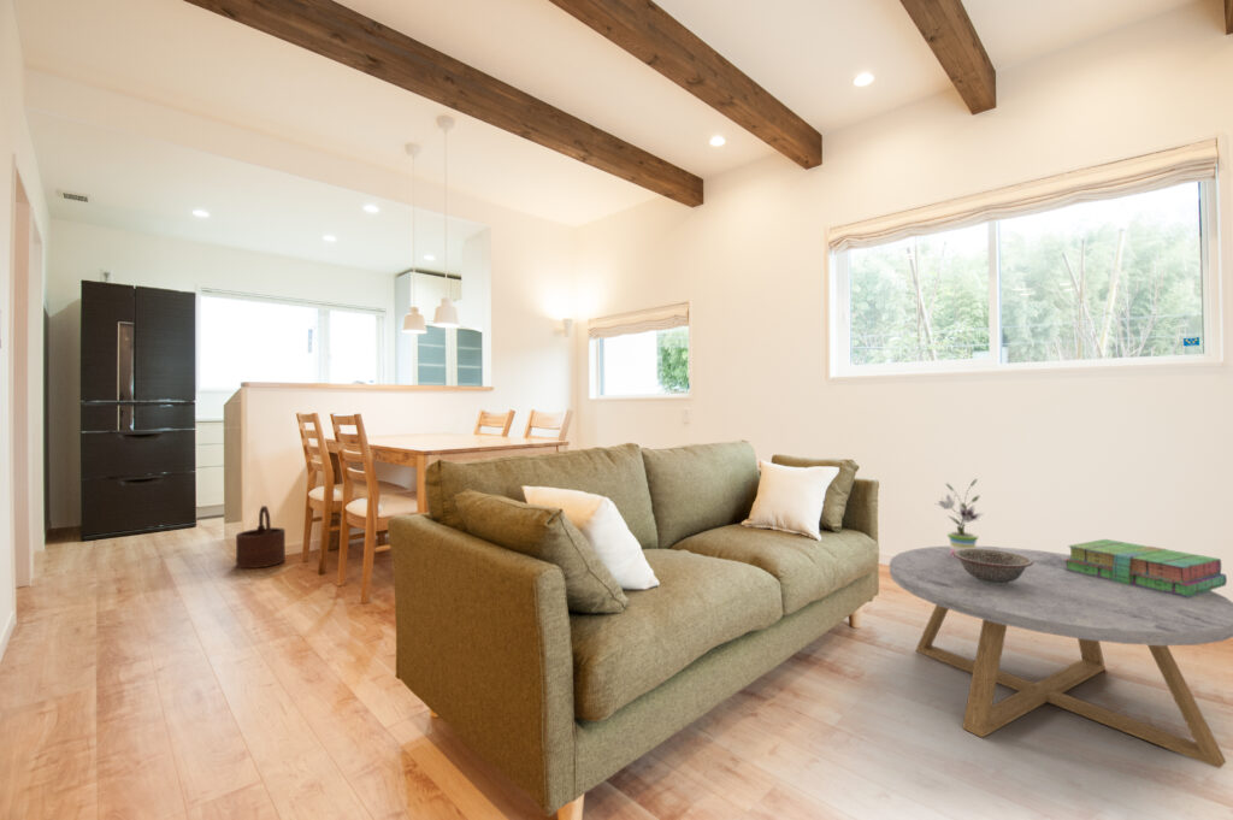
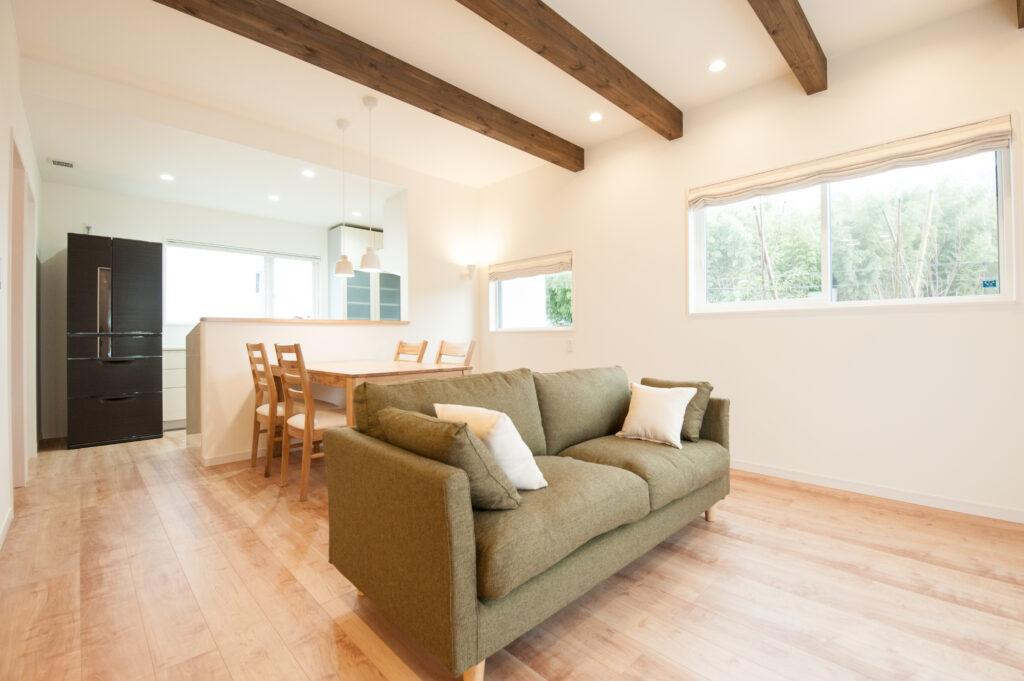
- potted plant (958, 515)
- coffee table (1043, 632)
- decorative bowl (991, 568)
- wooden bucket (260, 535)
- stack of books (1140, 564)
